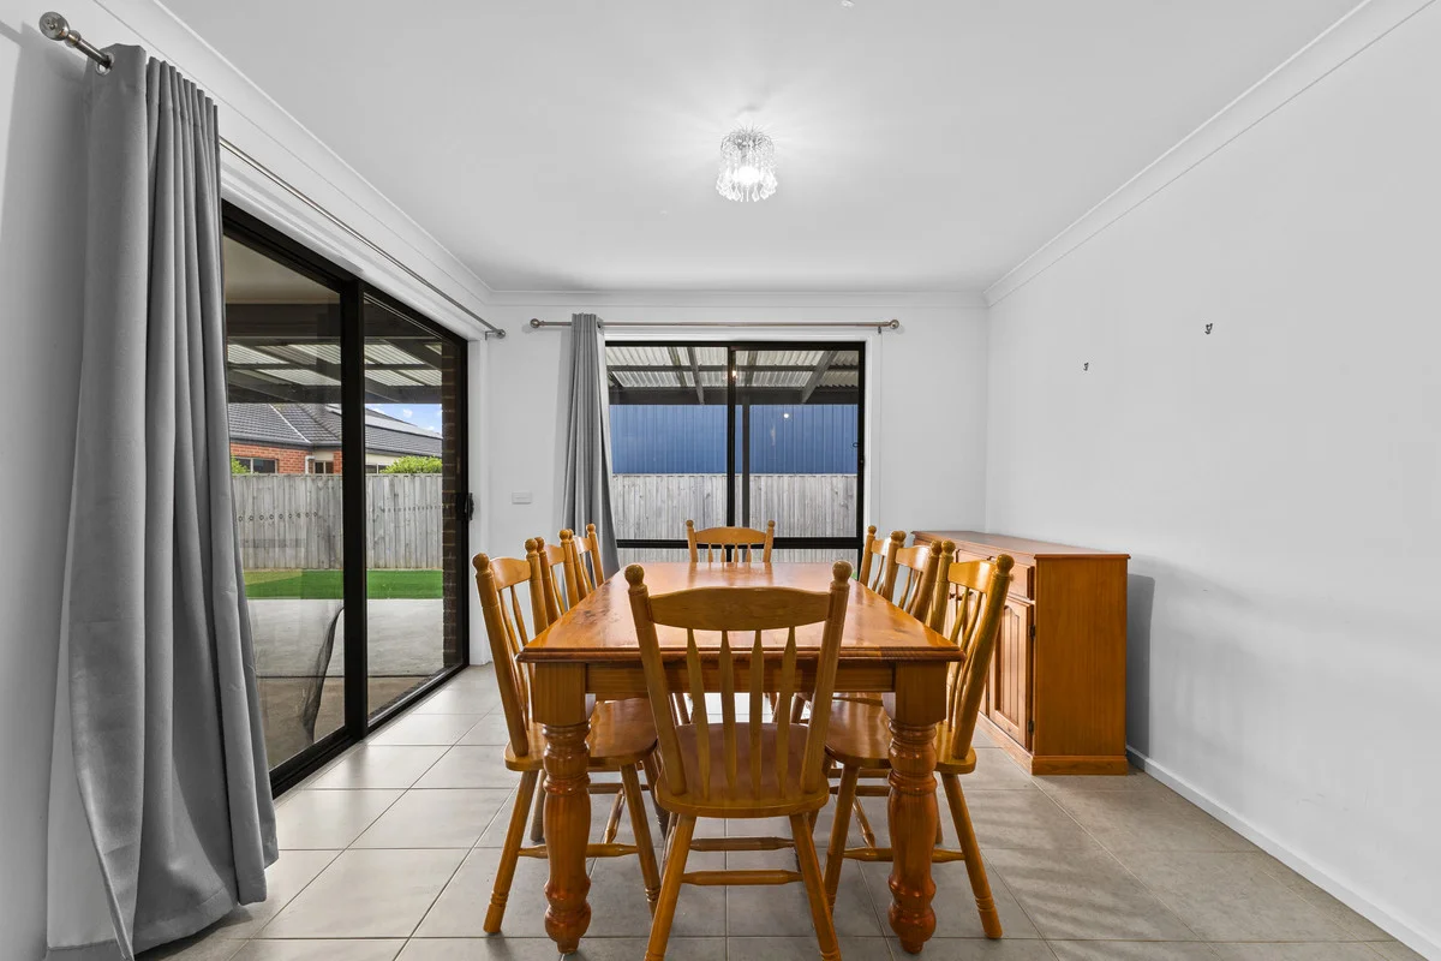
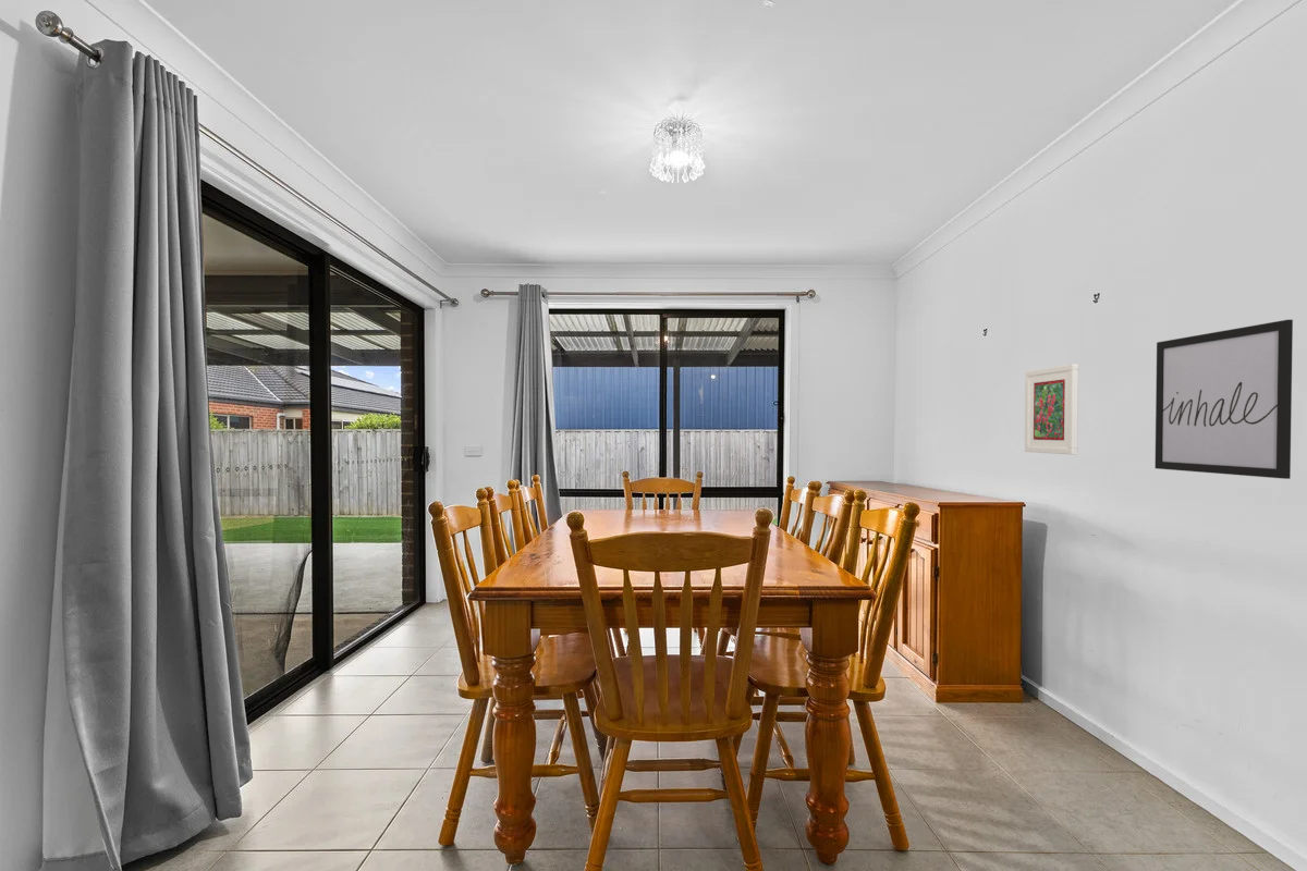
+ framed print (1049, 410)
+ wall art (1216, 402)
